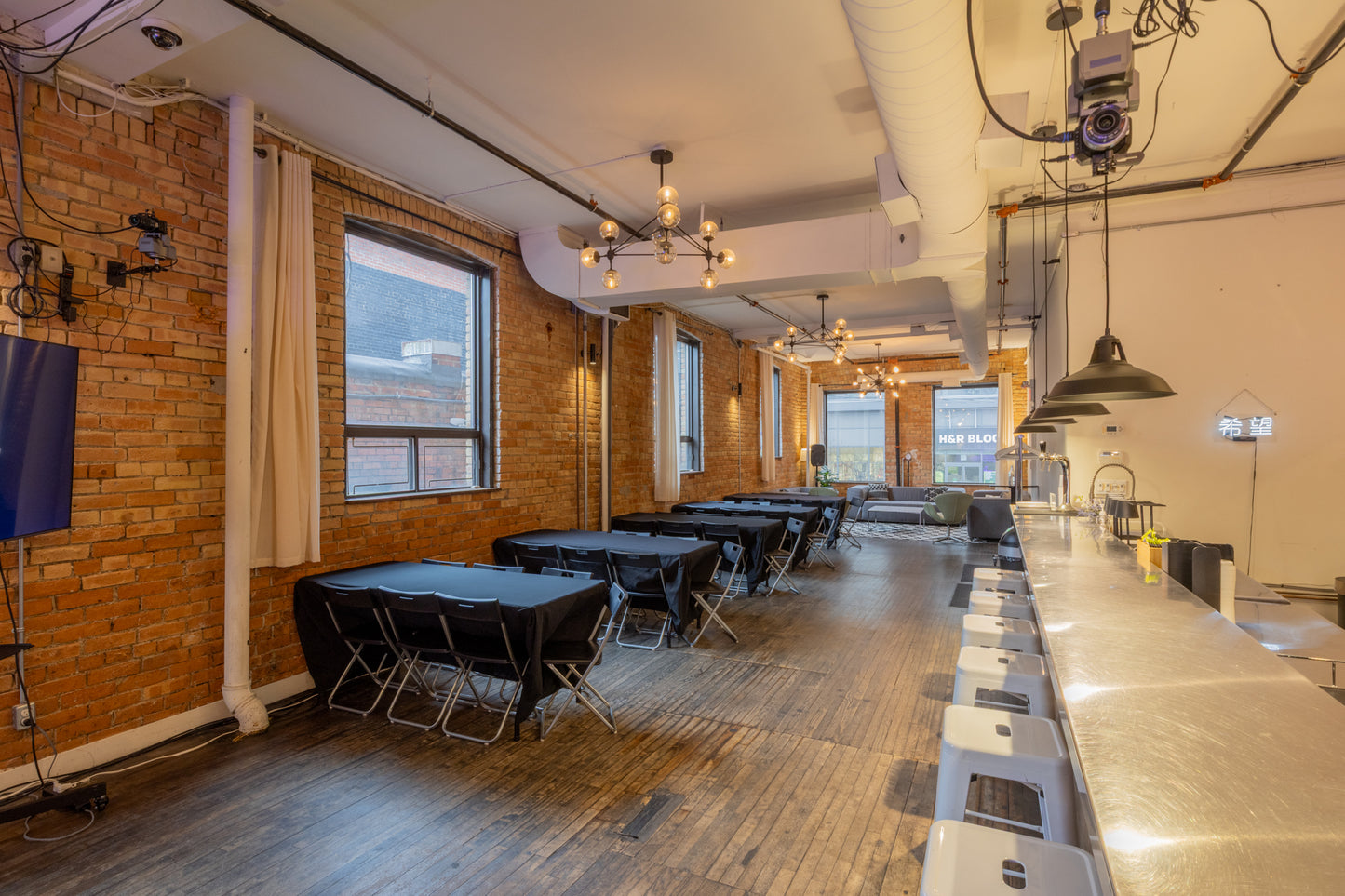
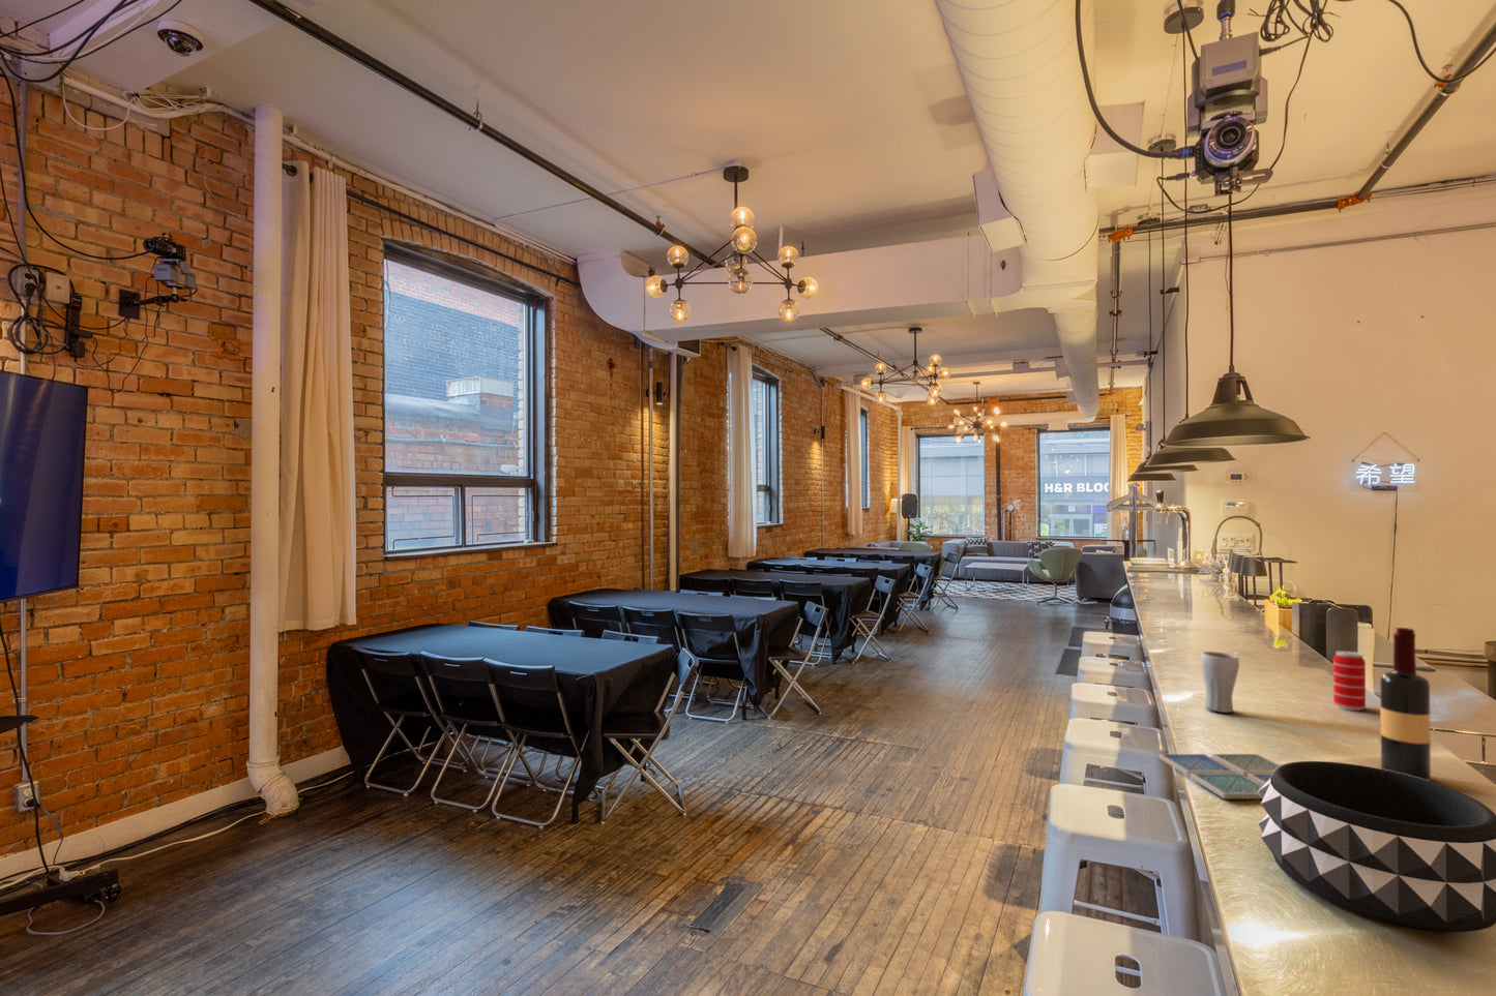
+ wine bottle (1404, 703)
+ beverage can (1349, 680)
+ drink coaster (1241, 775)
+ decorative bowl (1377, 836)
+ drinking glass (1219, 681)
